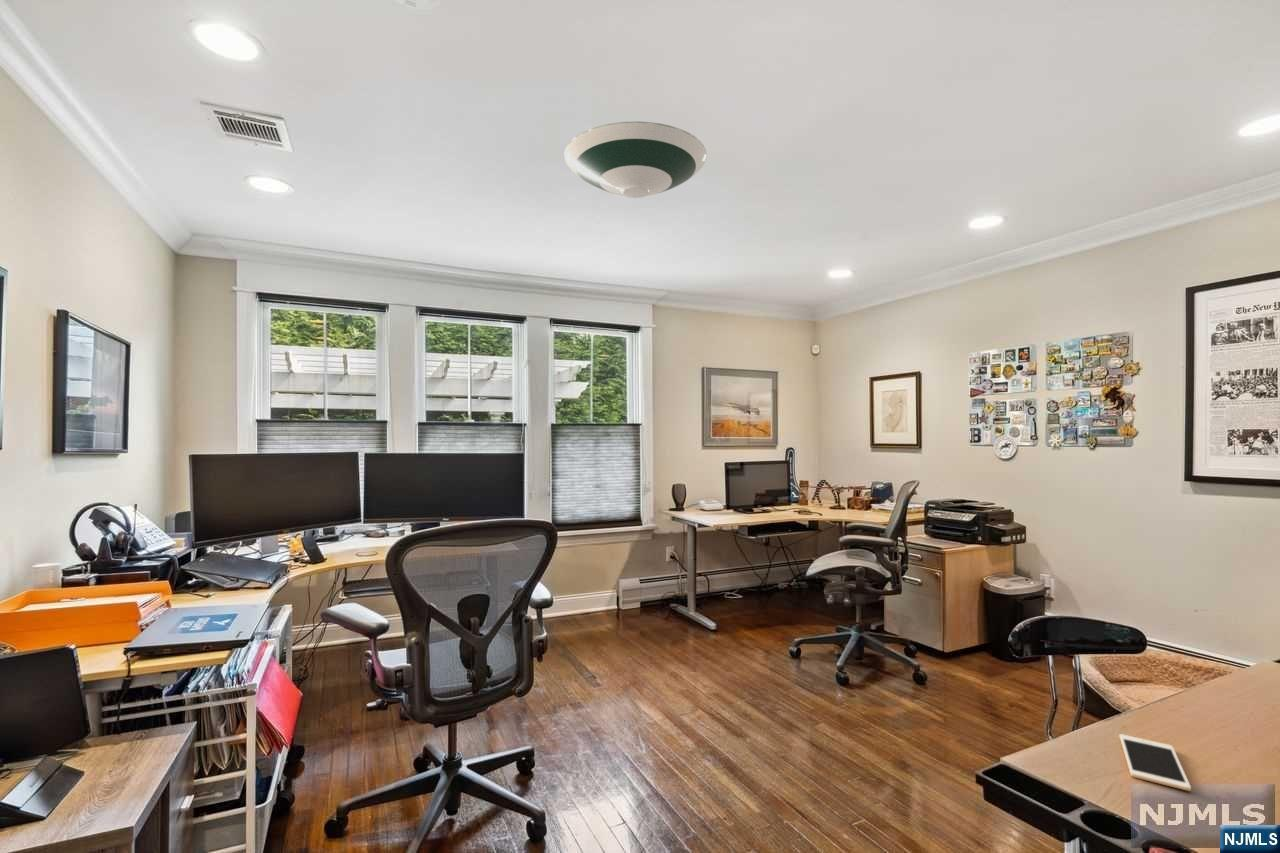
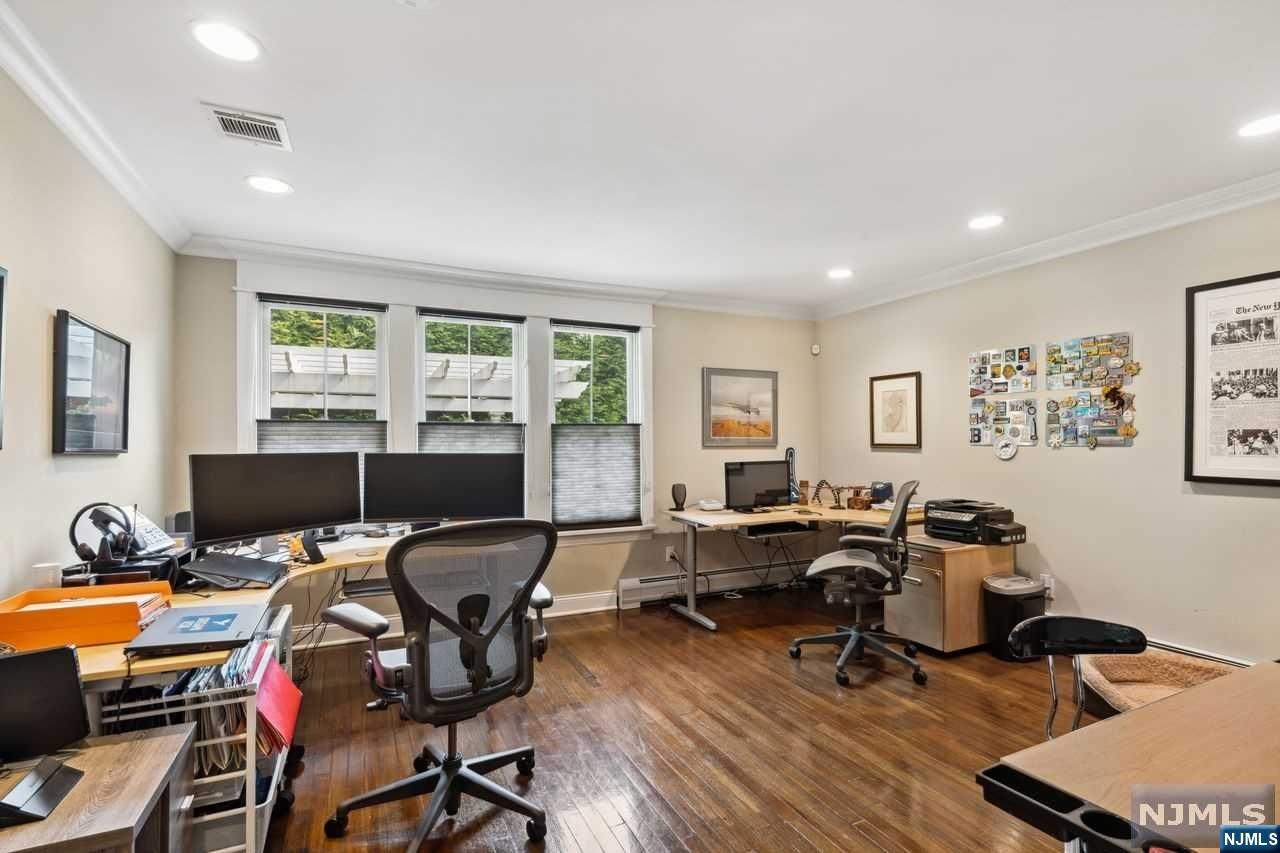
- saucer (635, 176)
- cell phone (1152, 760)
